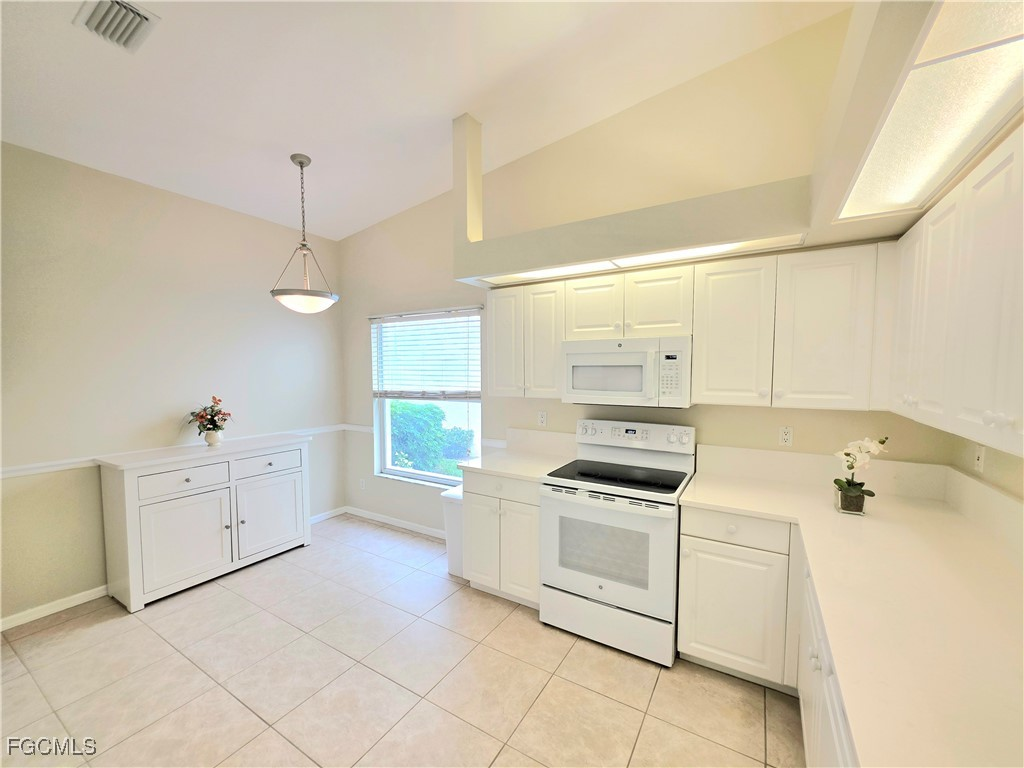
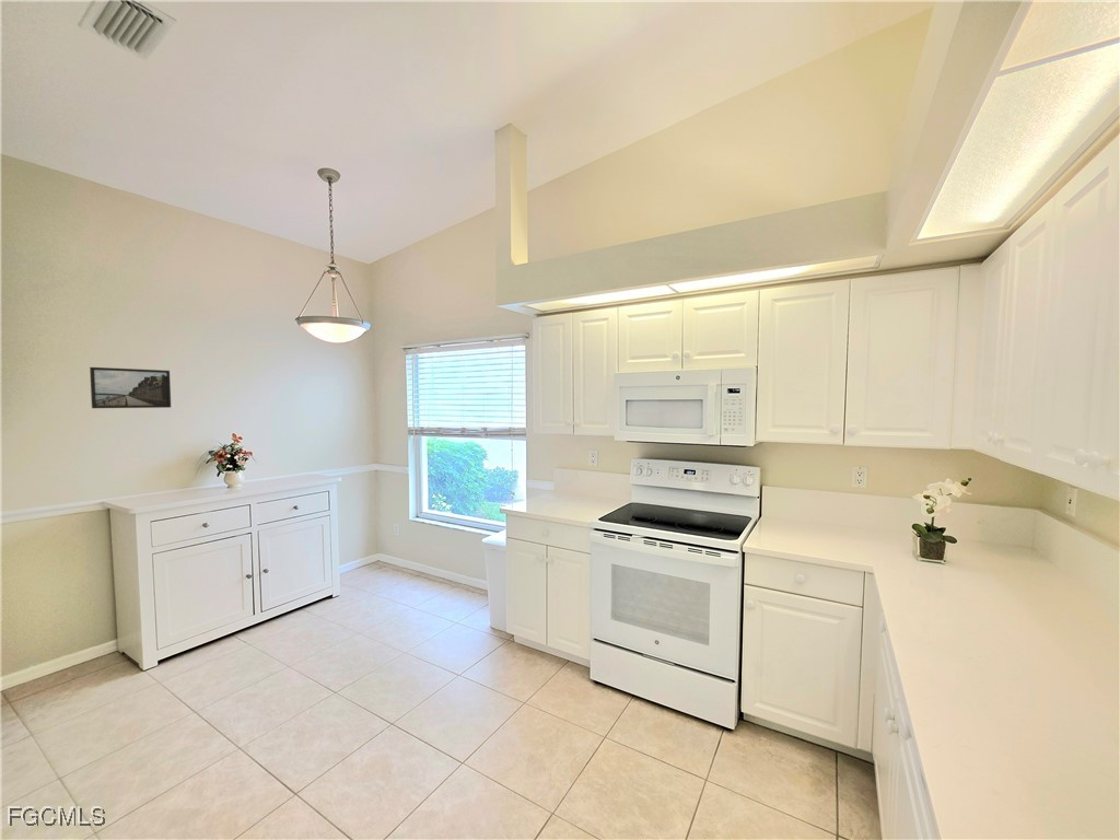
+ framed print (132, 388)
